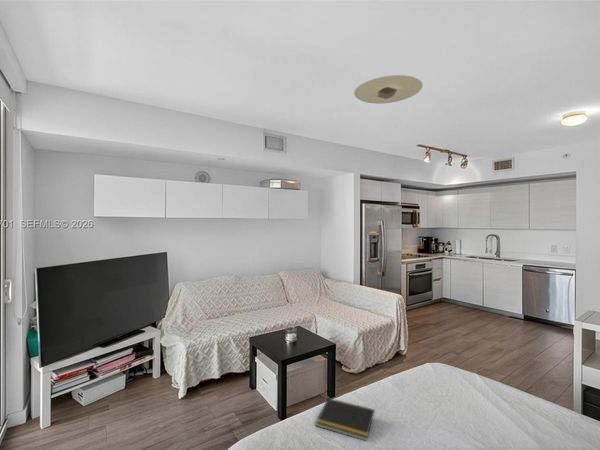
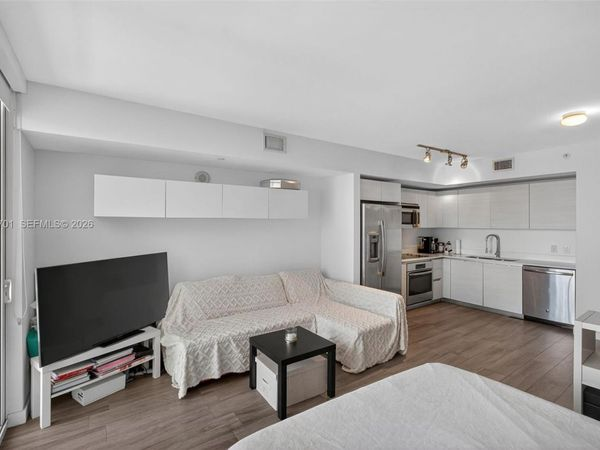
- notepad (345, 417)
- recessed light (387, 87)
